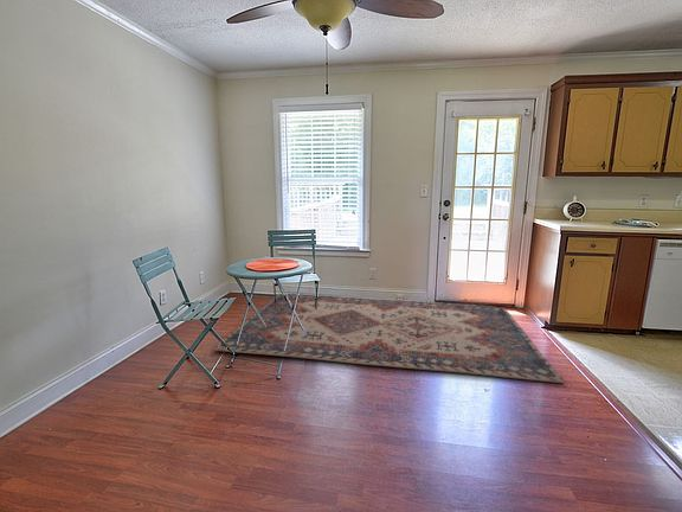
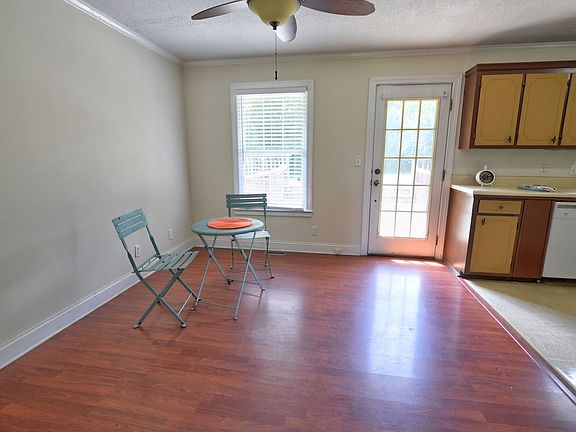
- rug (381, 325)
